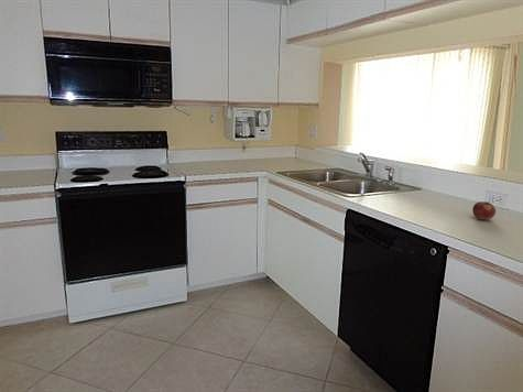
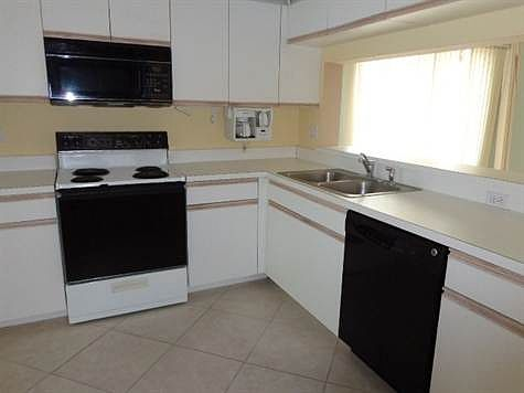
- fruit (483, 209)
